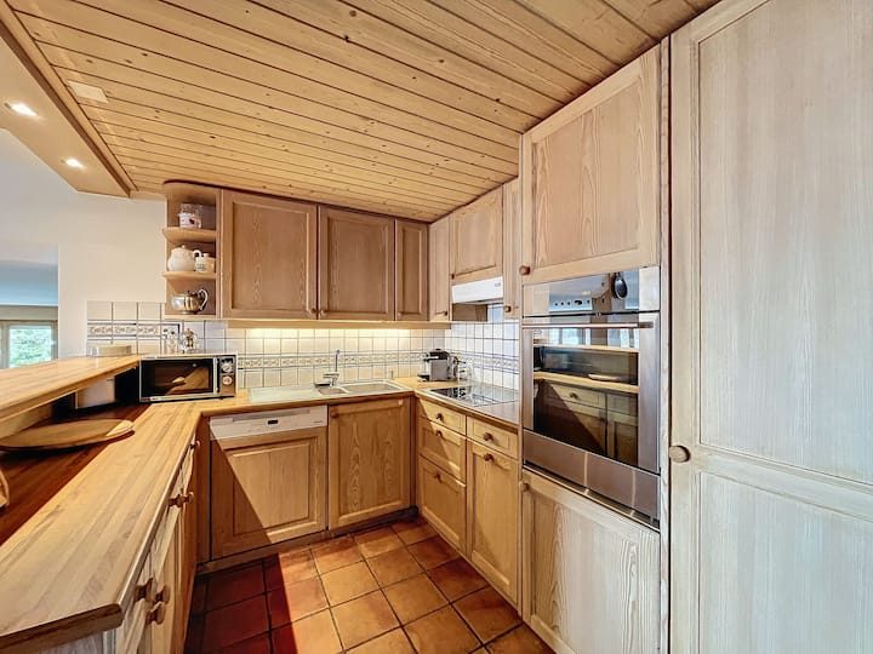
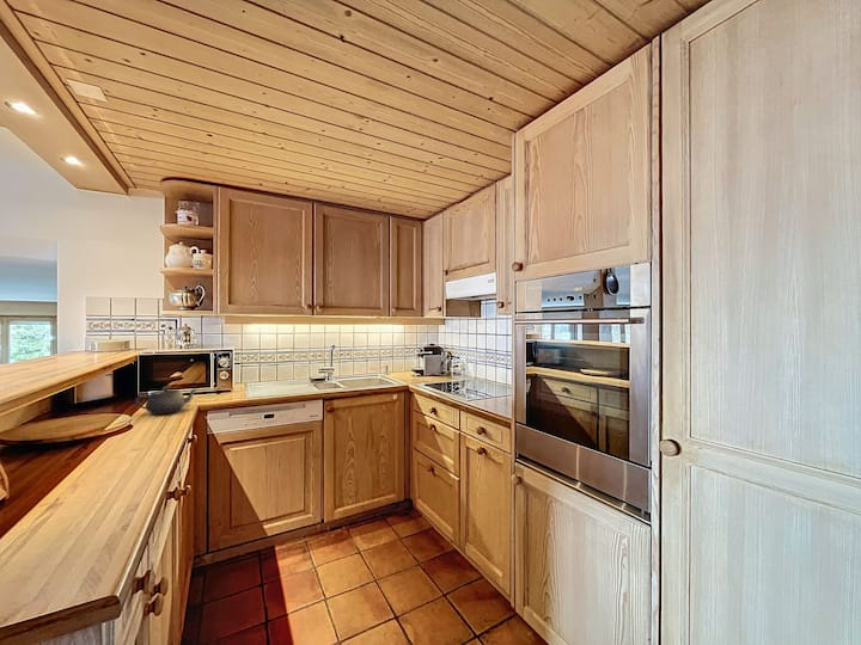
+ teapot (167, 399)
